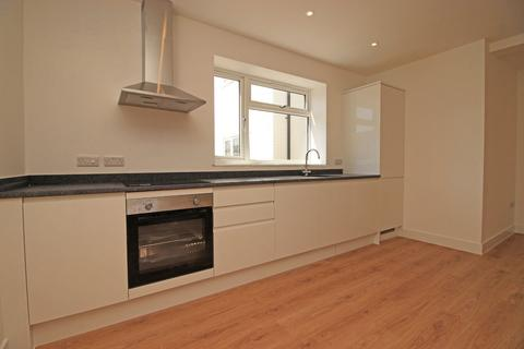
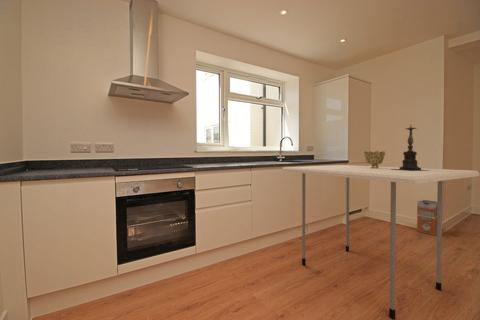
+ decorative bowl (374, 159)
+ dining table (348, 222)
+ waste bin (428, 216)
+ candle holder (410, 145)
